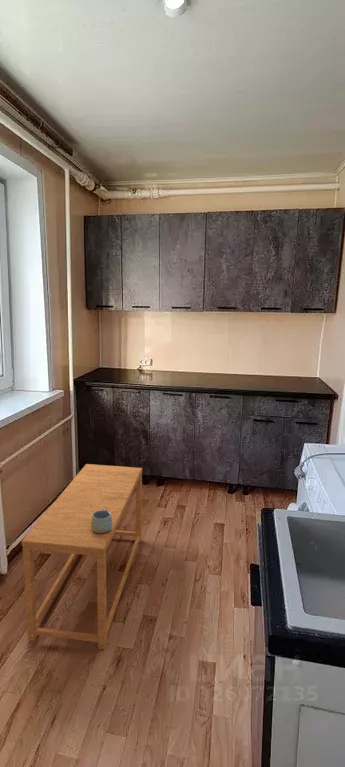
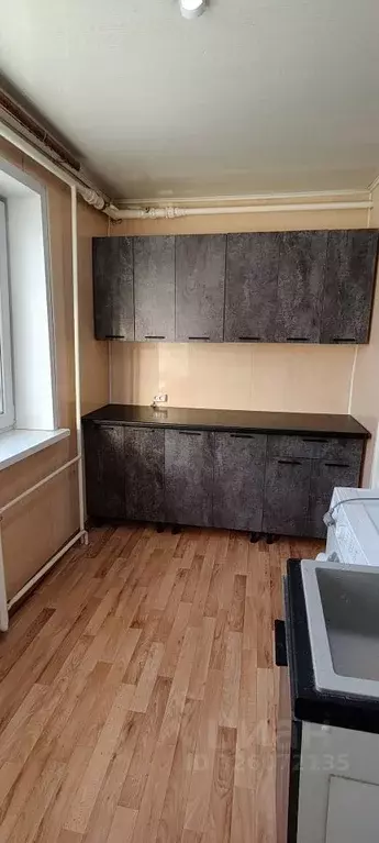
- side table (93, 540)
- mug (102, 519)
